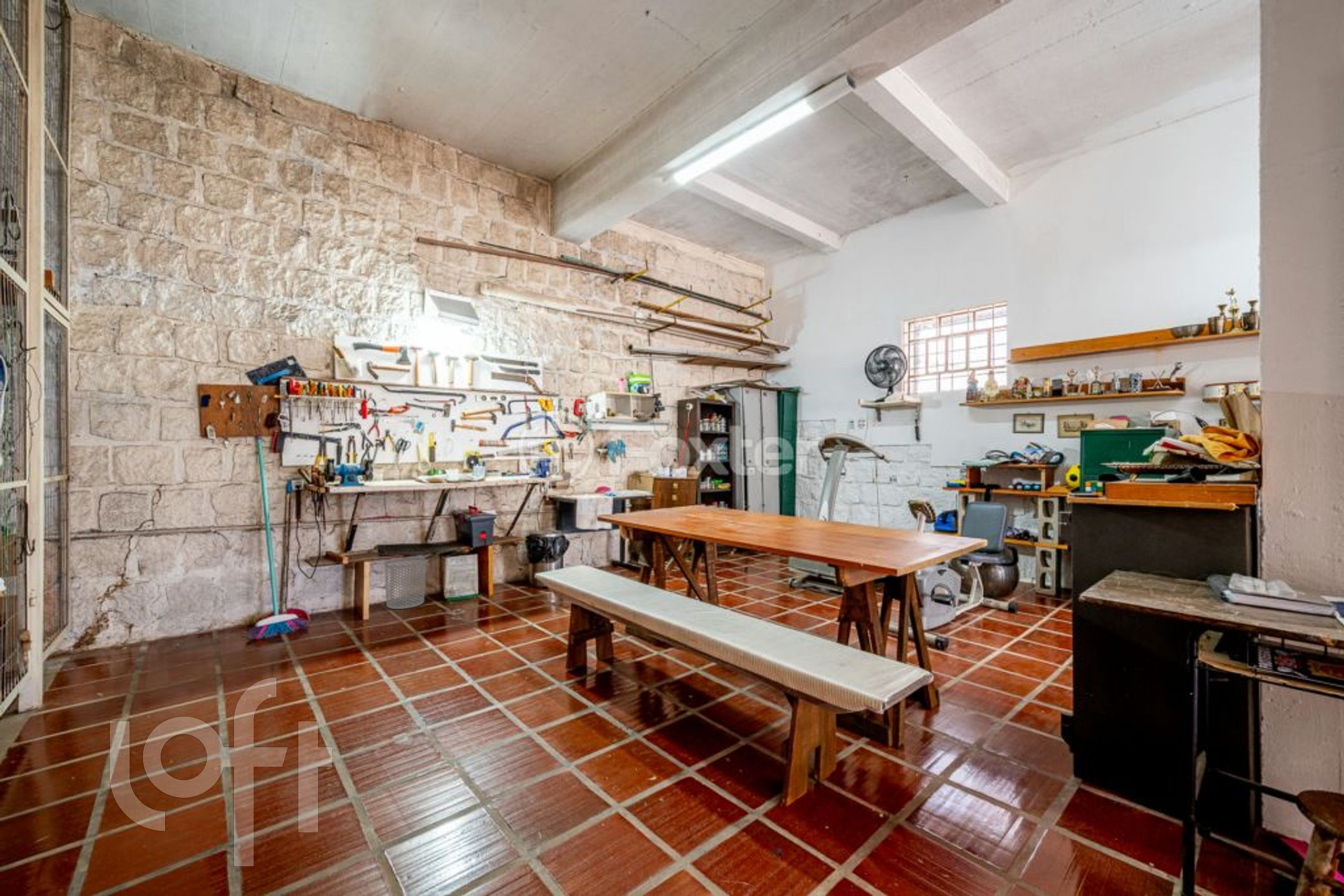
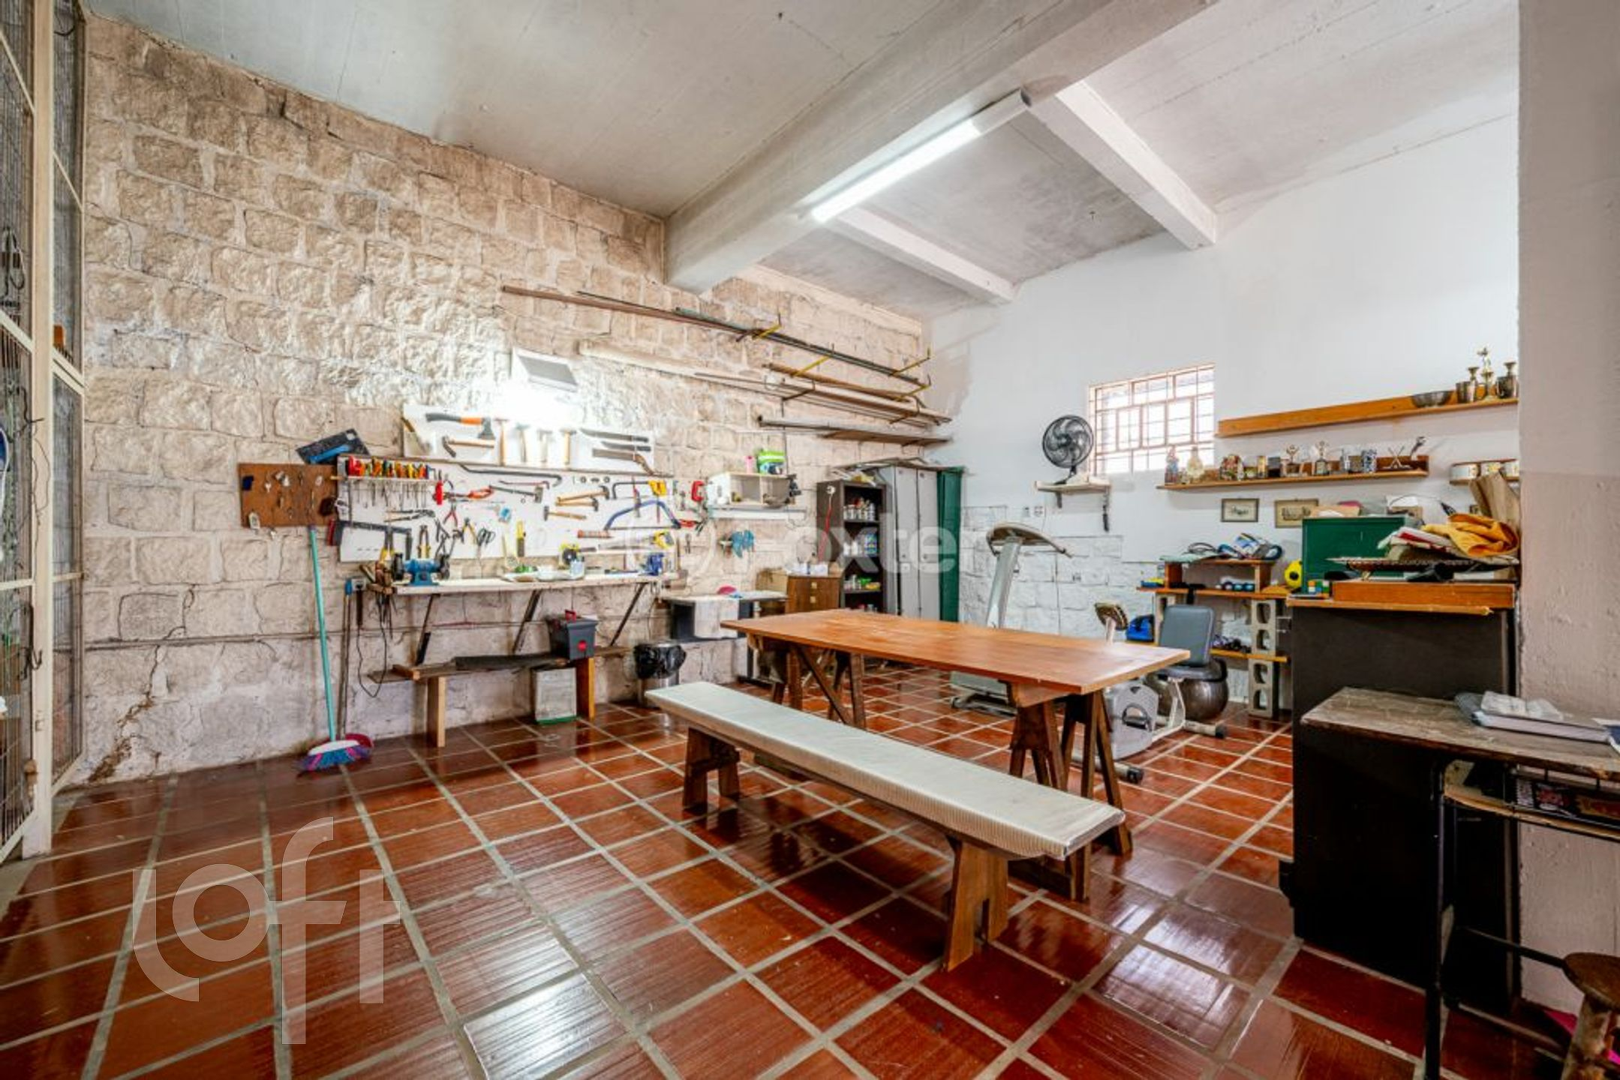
- waste bin (405, 582)
